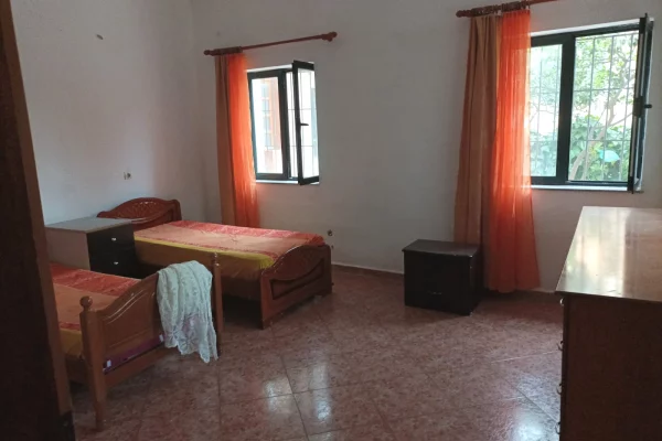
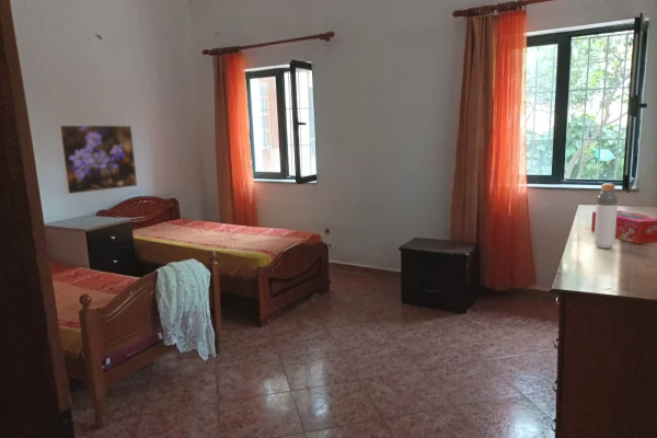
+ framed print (100, 158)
+ bottle (606, 216)
+ tissue box (627, 226)
